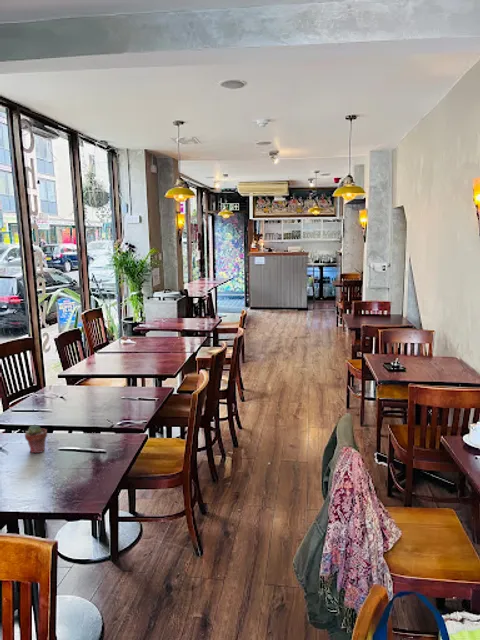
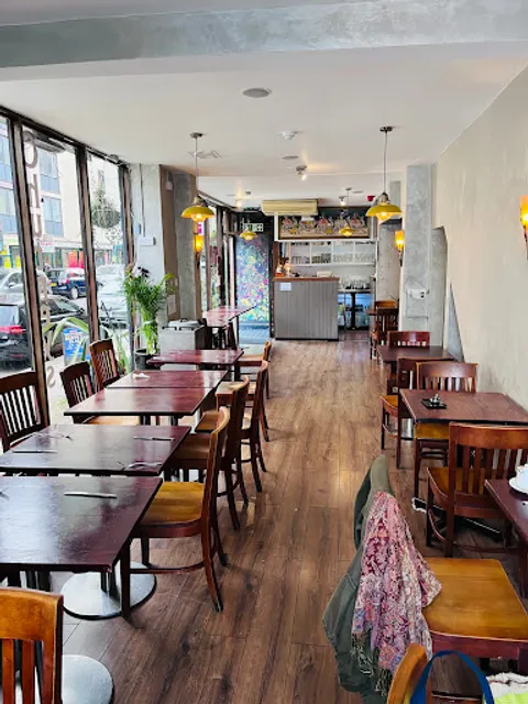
- potted succulent (36, 437)
